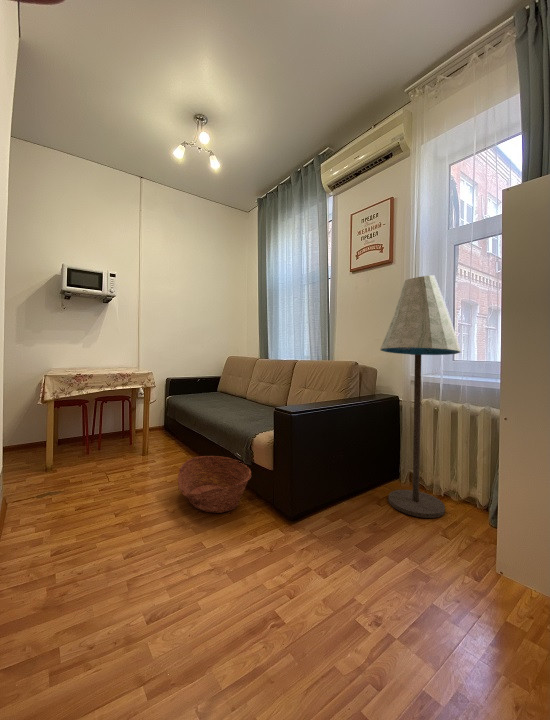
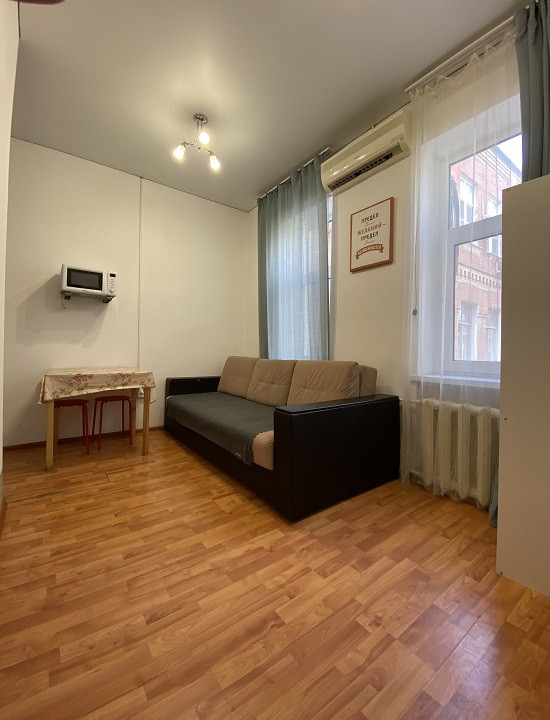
- basket (213, 483)
- floor lamp (417, 390)
